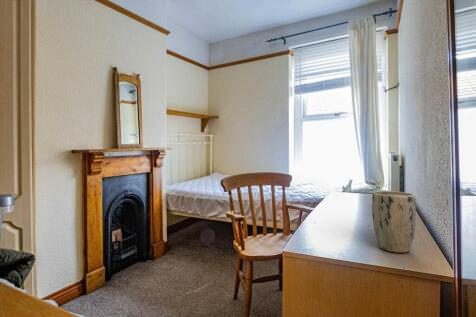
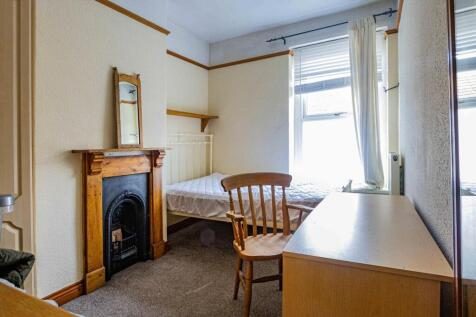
- plant pot (393, 220)
